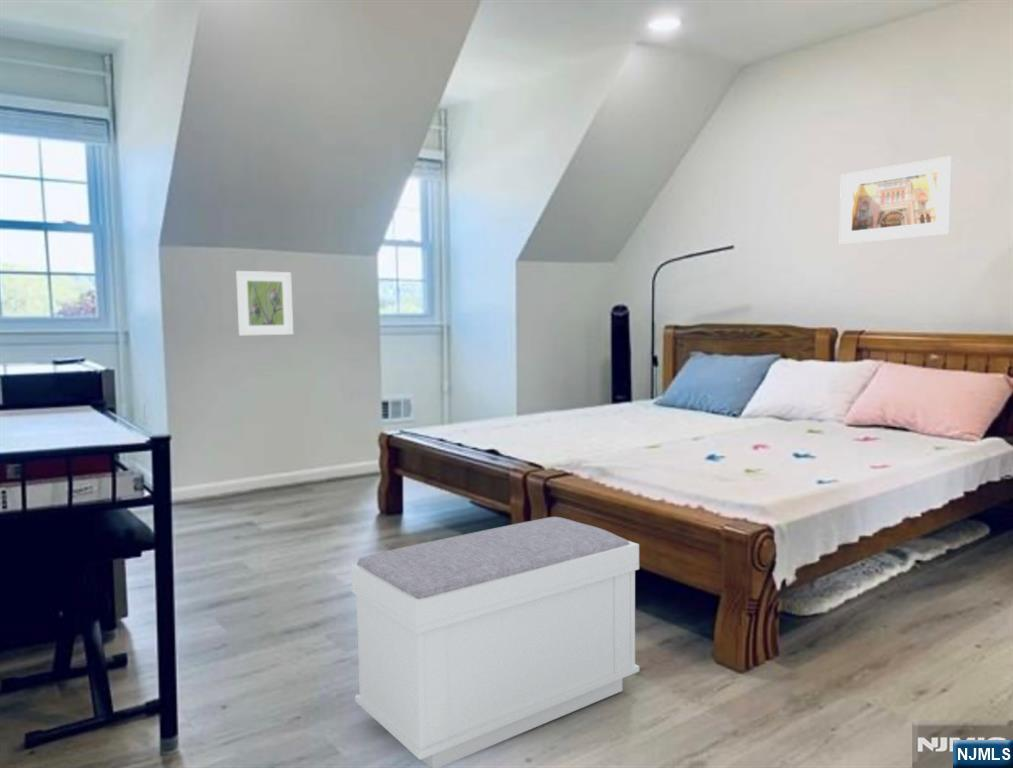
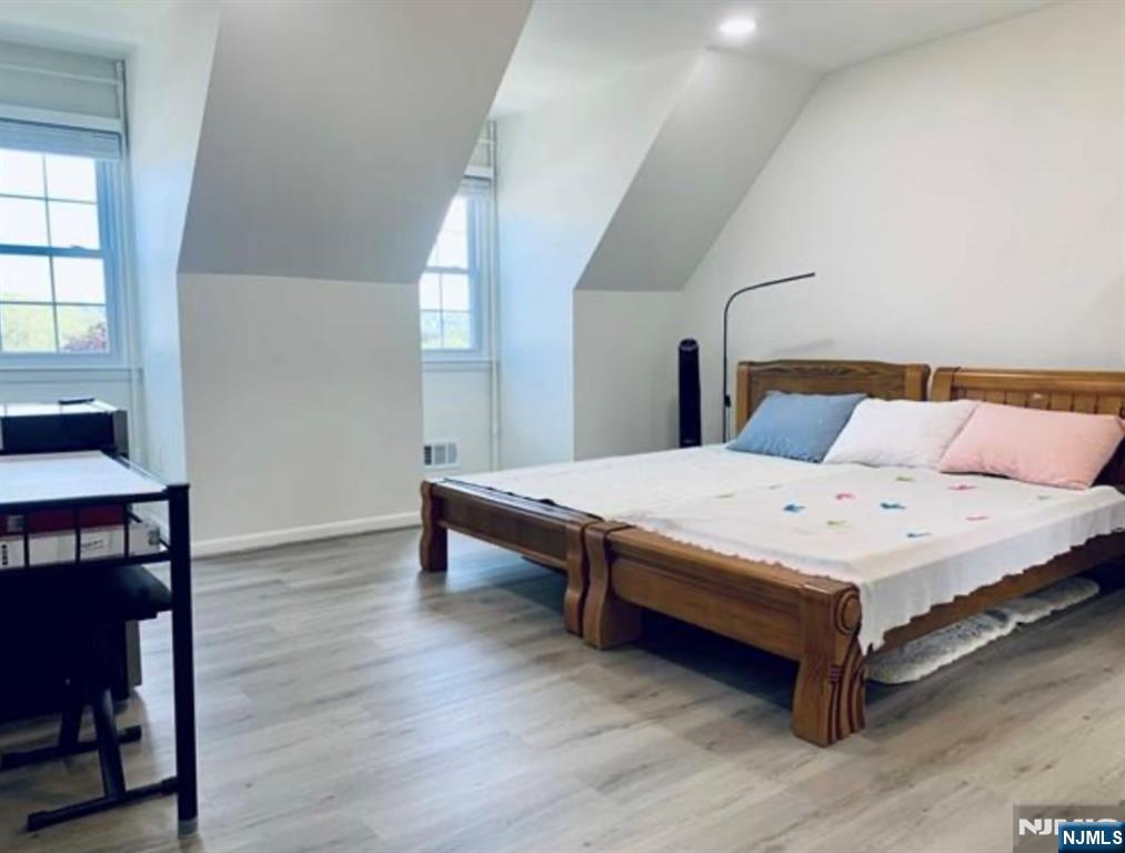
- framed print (892, 202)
- bench (500, 624)
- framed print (265, 303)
